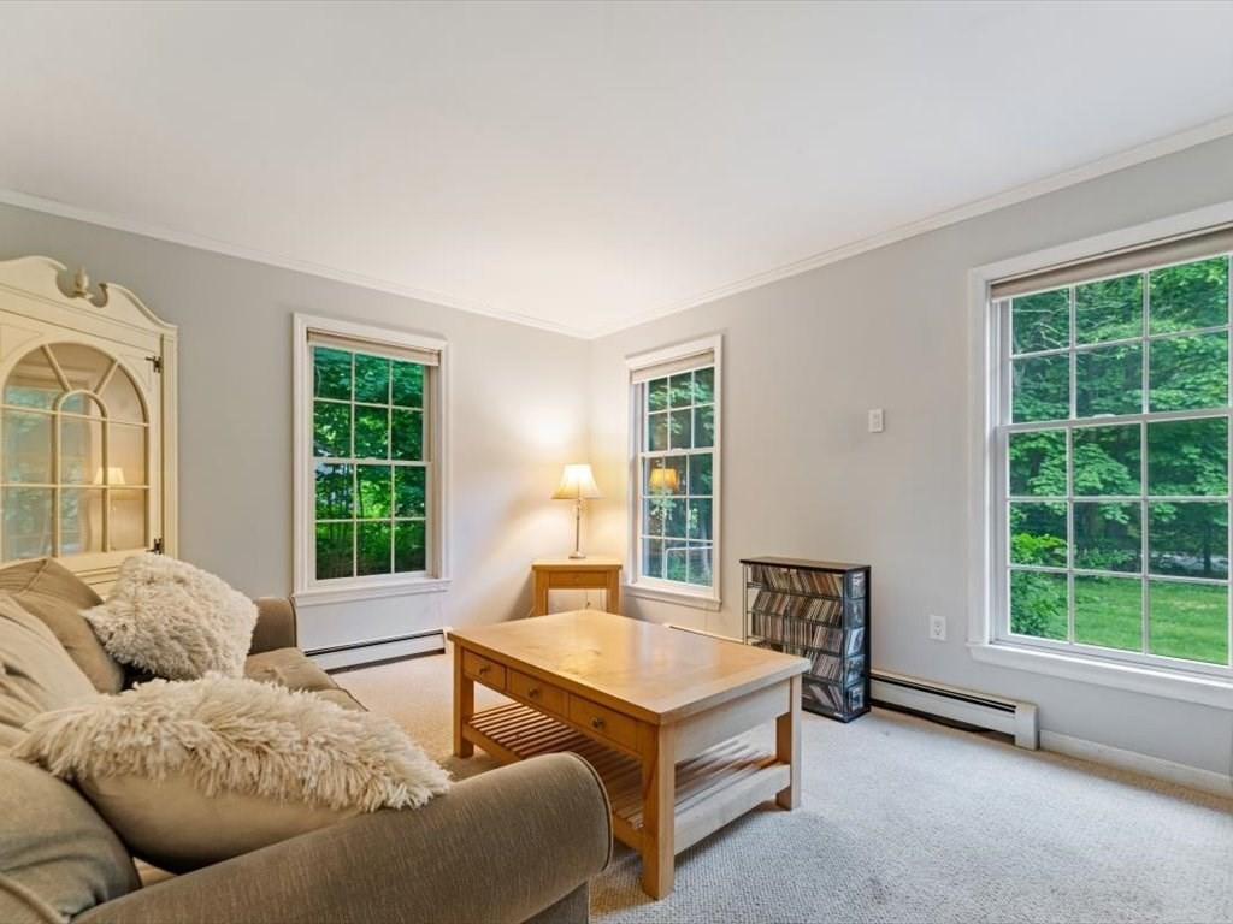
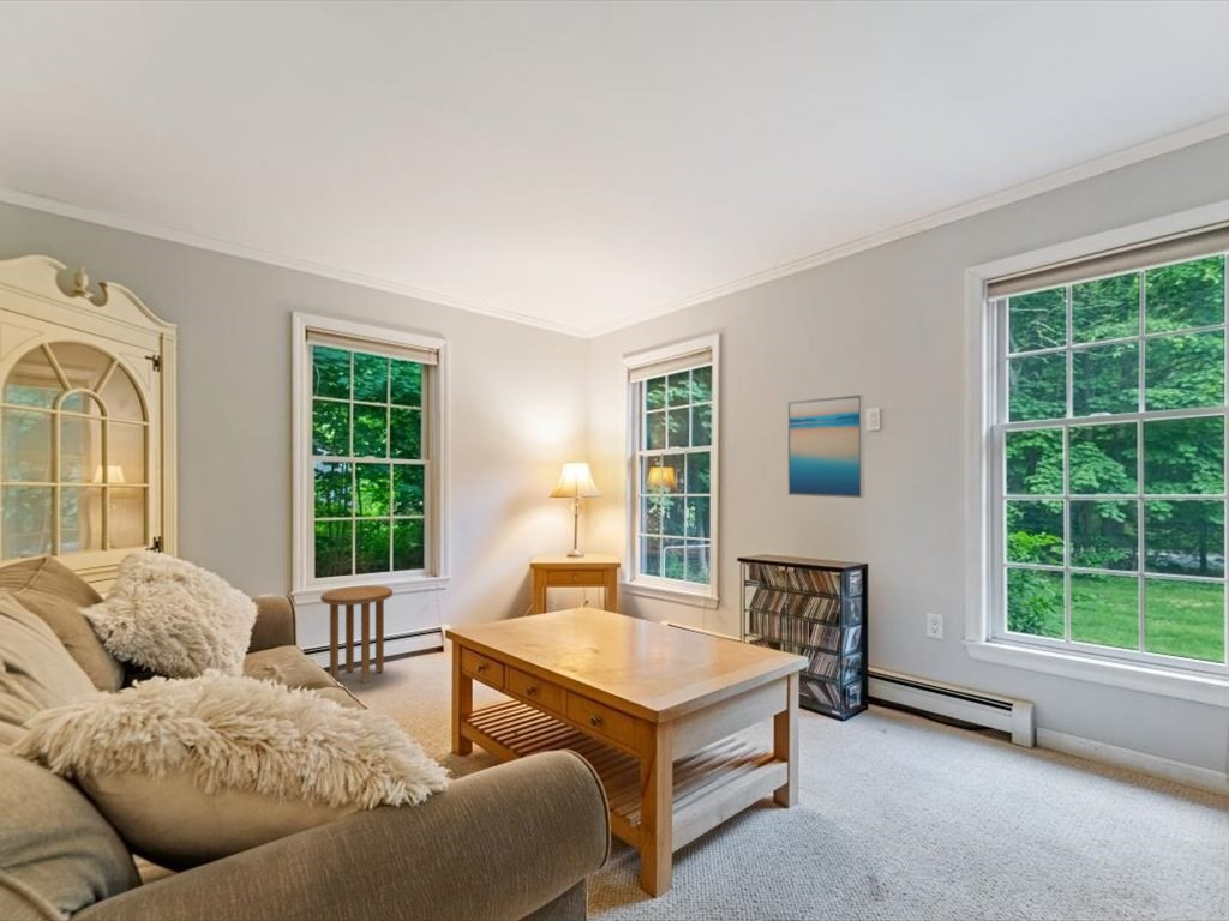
+ side table (353, 633)
+ wall art (823, 447)
